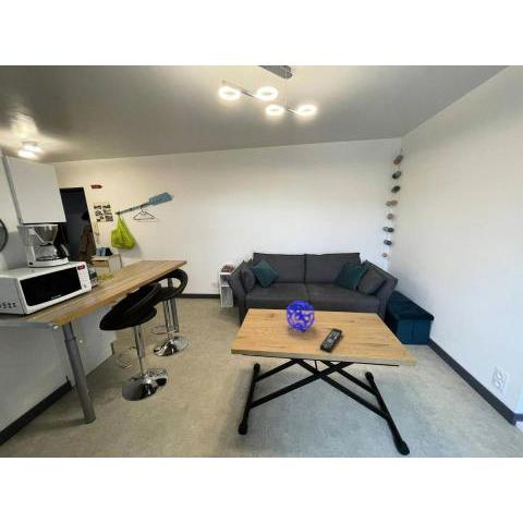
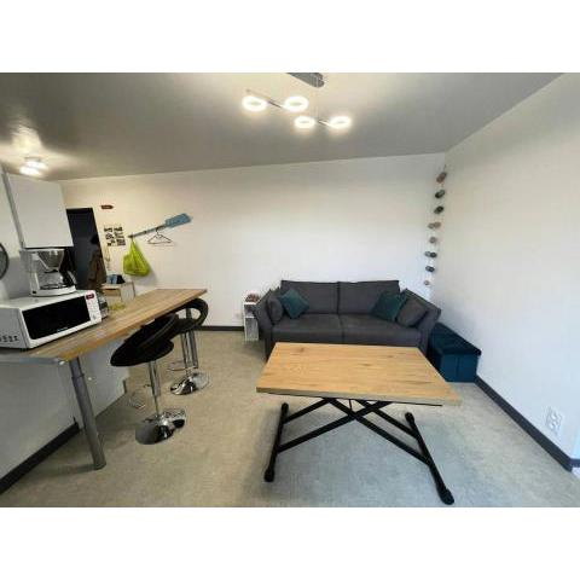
- decorative ball (300, 315)
- remote control (331, 339)
